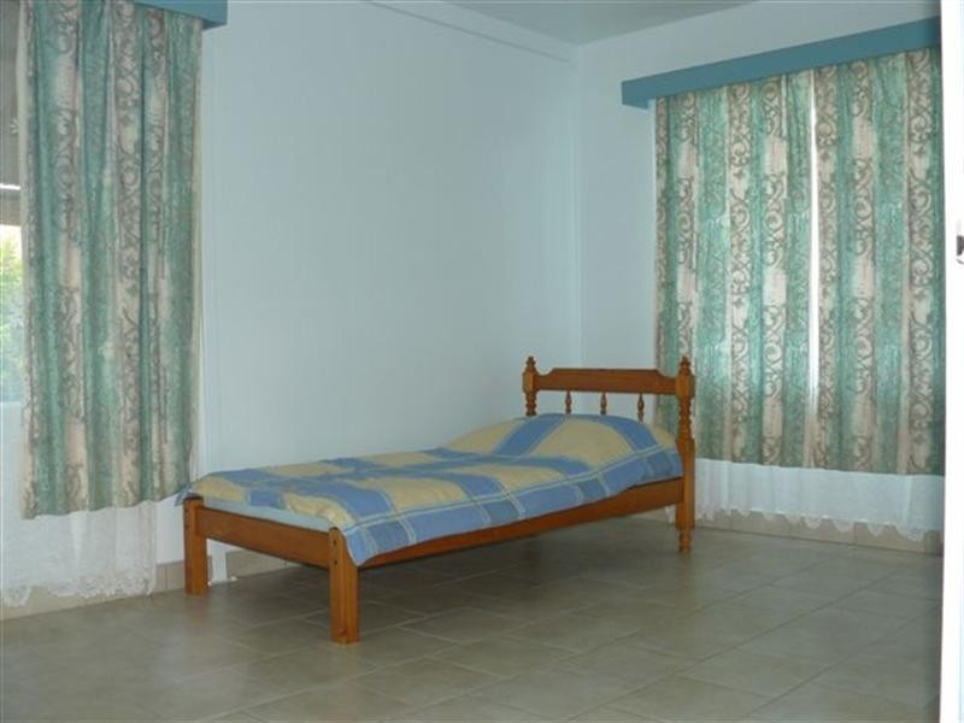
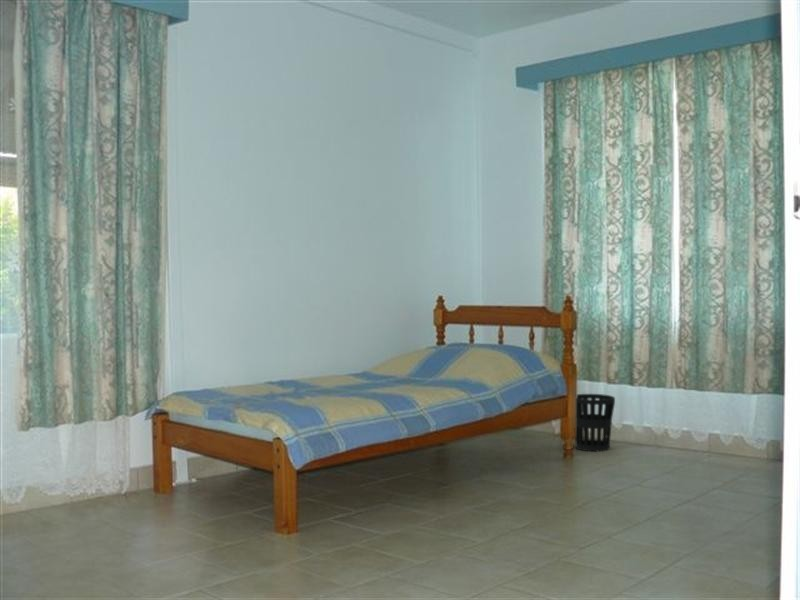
+ wastebasket (592, 422)
